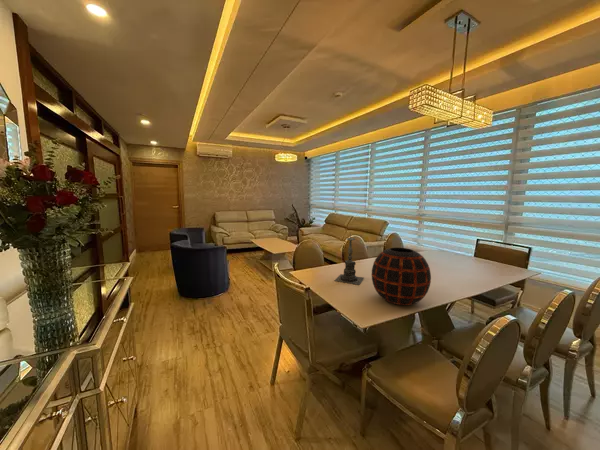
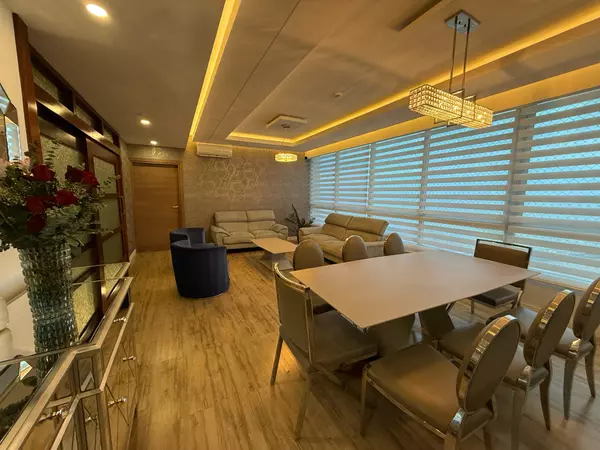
- decorative vase (400, 275)
- candle holder (350, 255)
